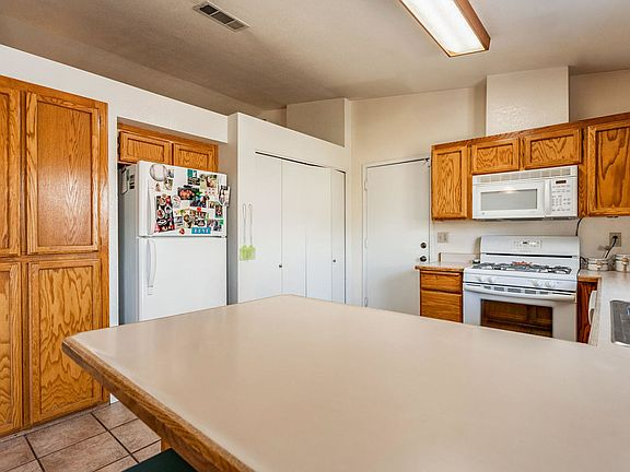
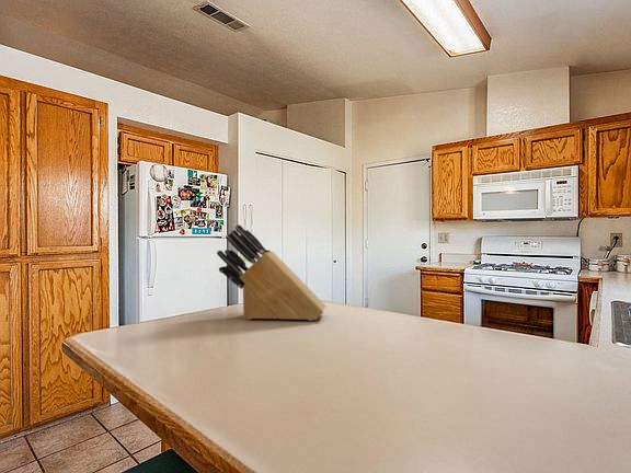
+ knife block (272, 270)
